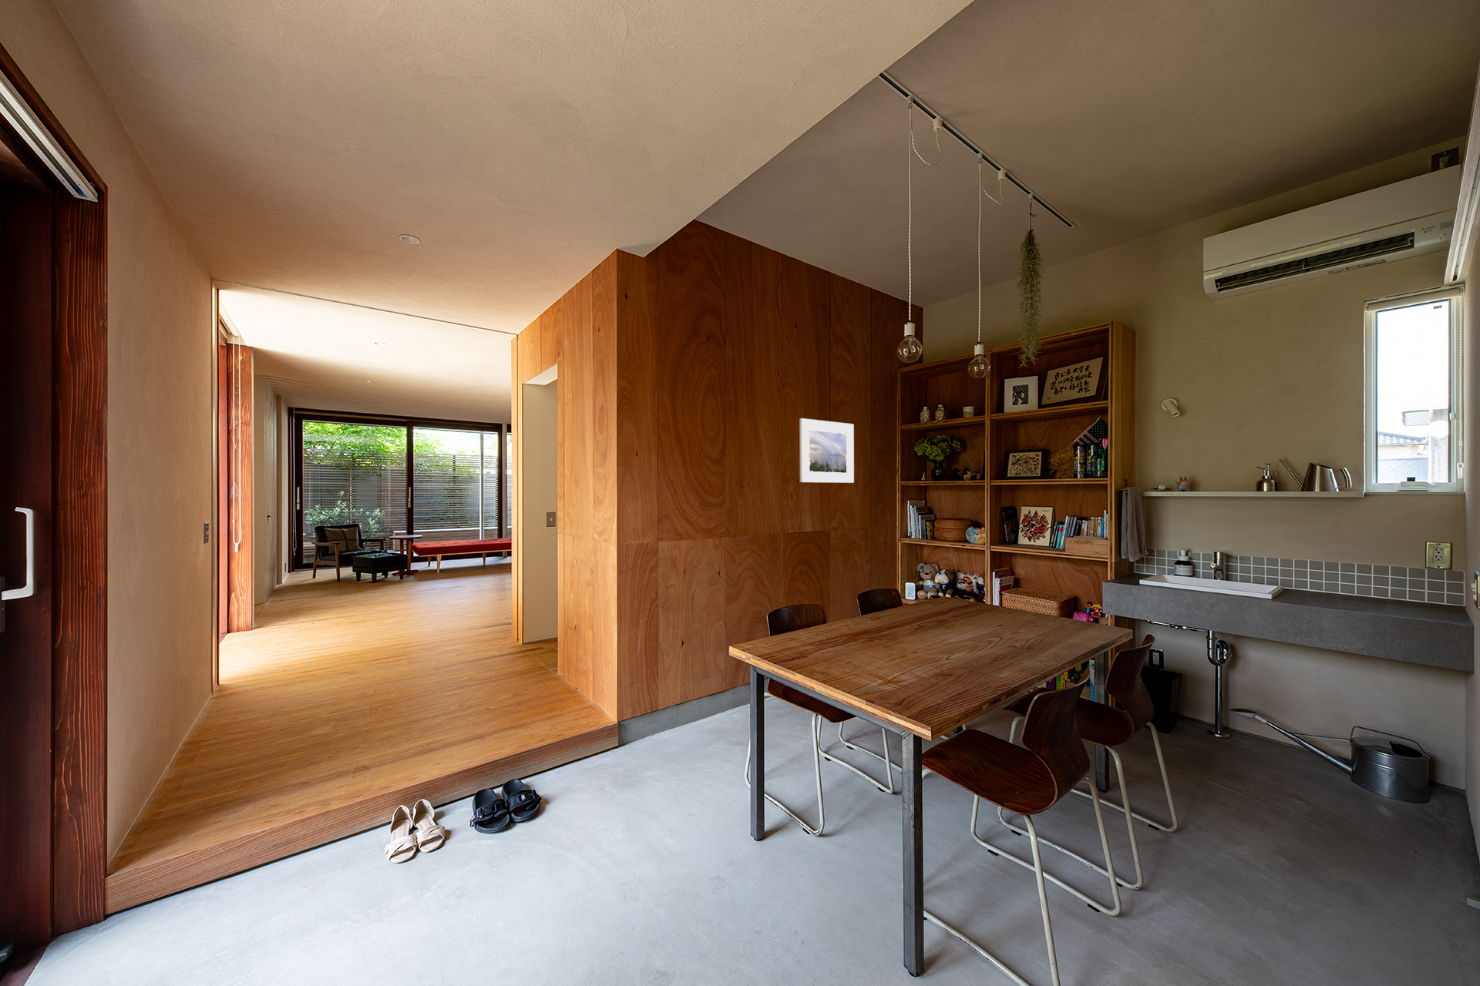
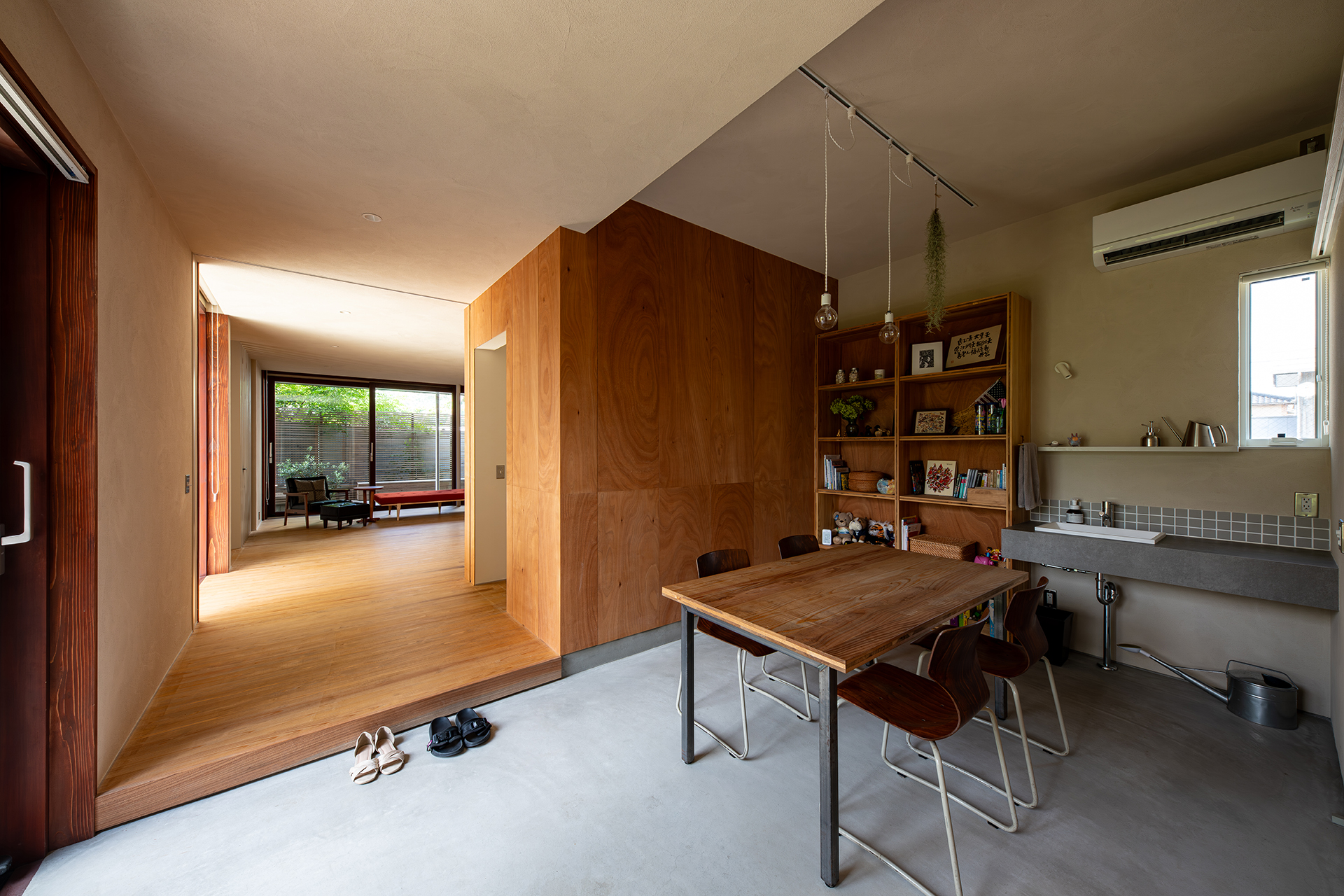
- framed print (828, 451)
